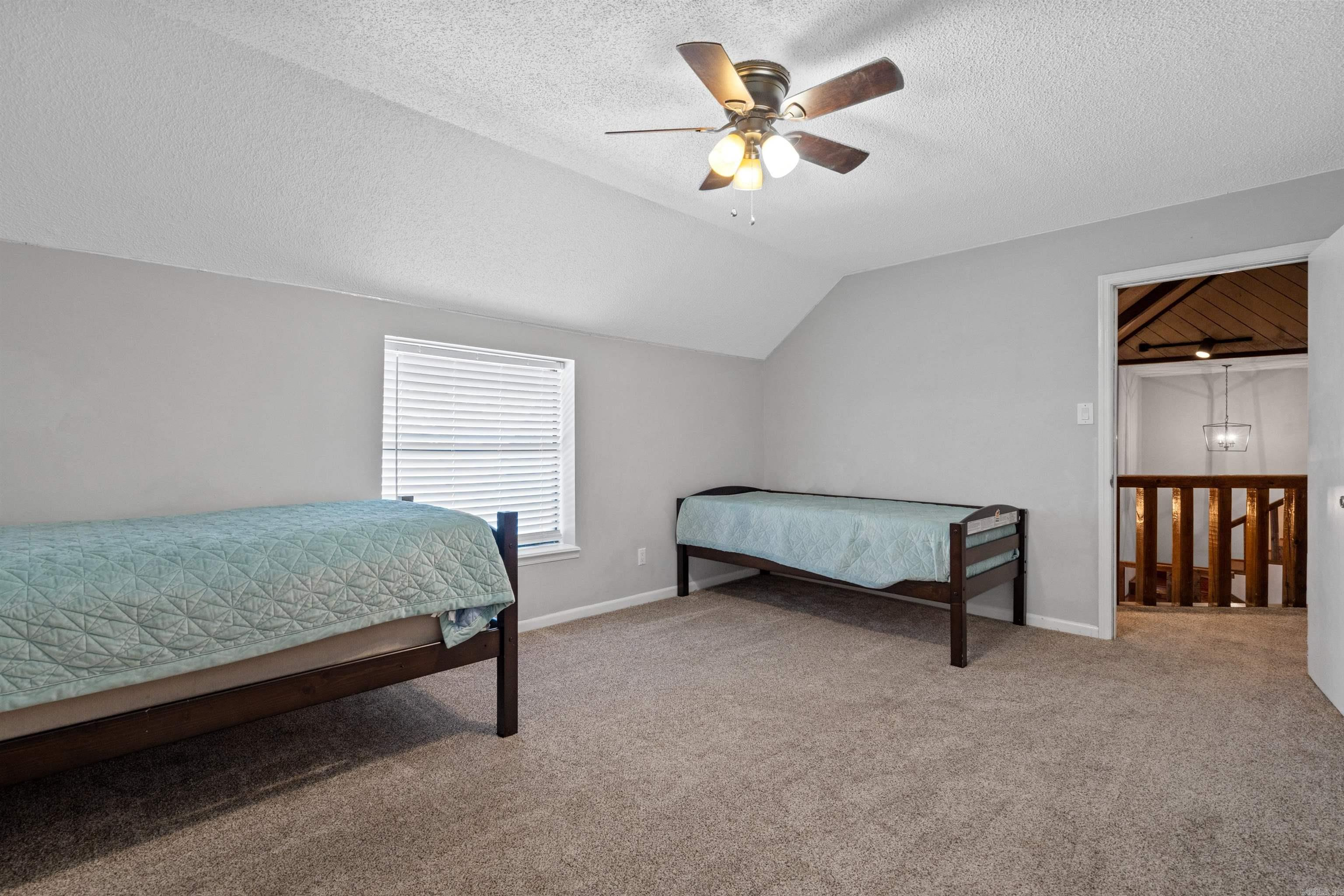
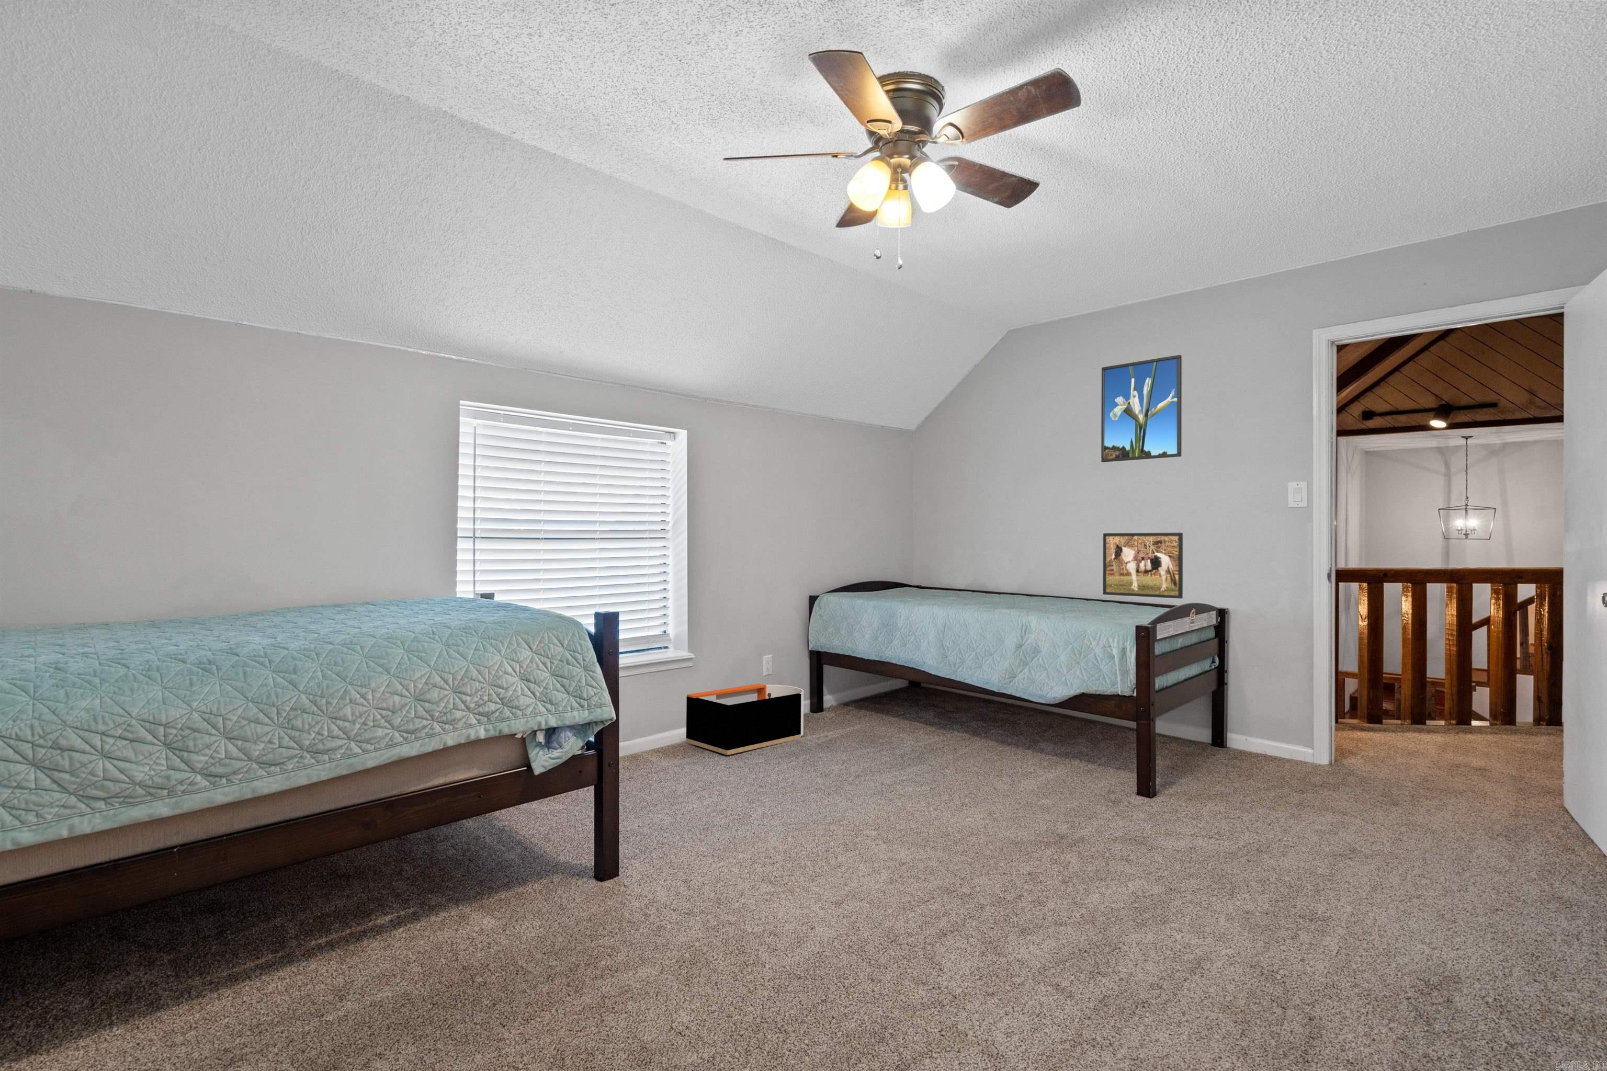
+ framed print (1142, 564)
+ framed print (1139, 410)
+ storage bin (752, 715)
